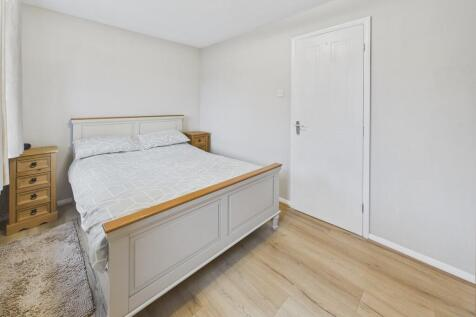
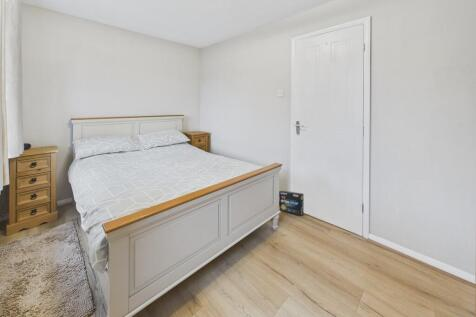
+ box (291, 202)
